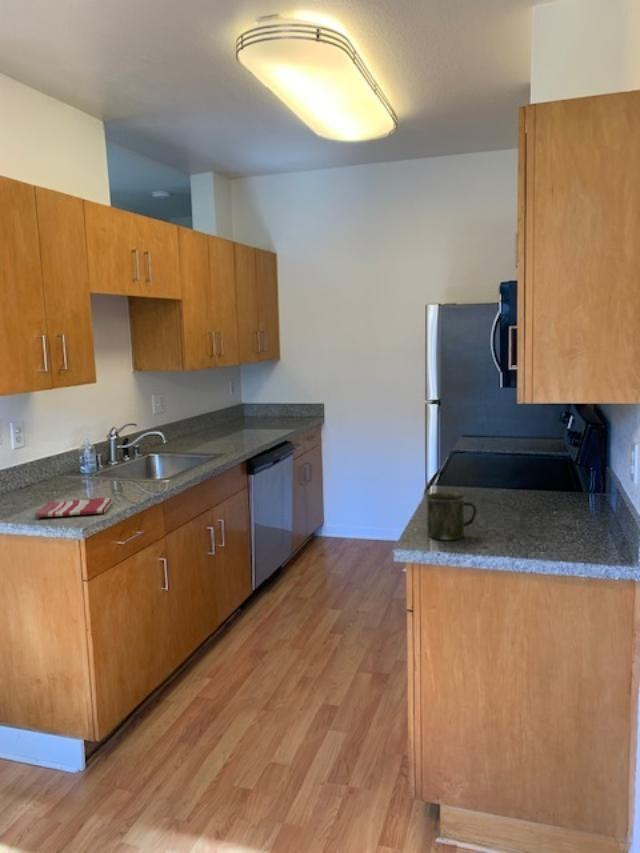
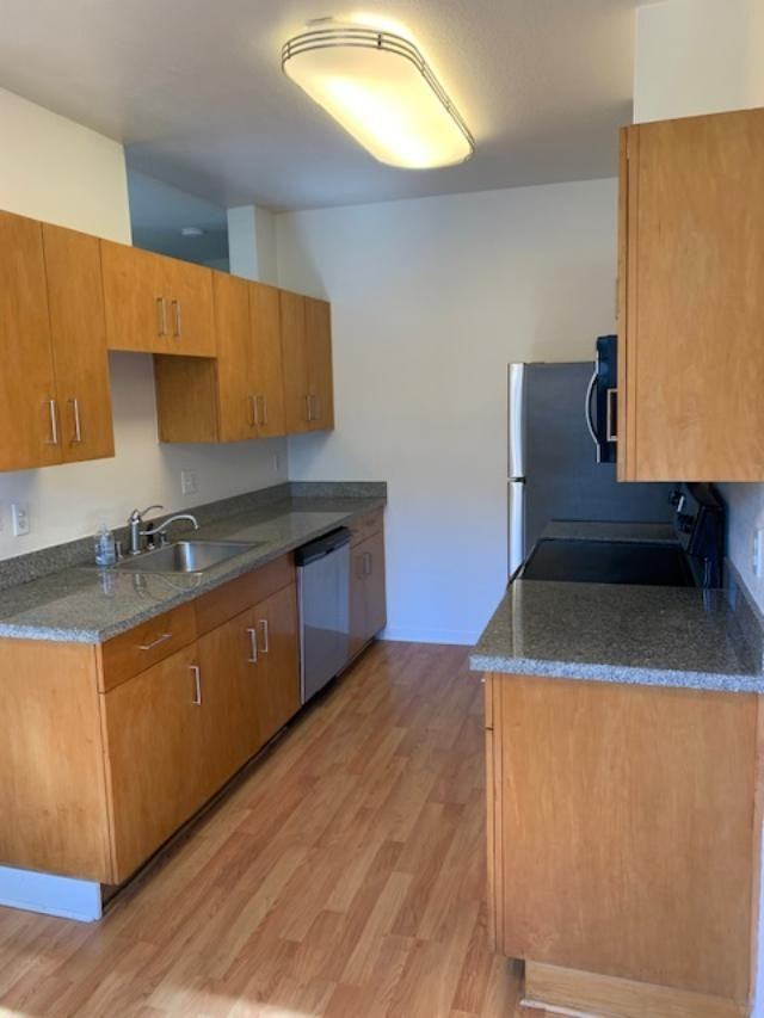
- dish towel (75, 507)
- mug (451, 516)
